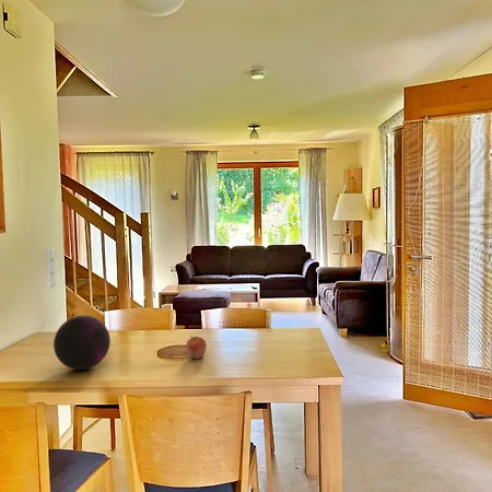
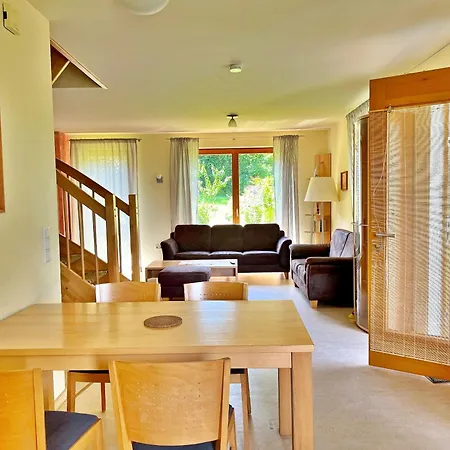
- fruit (196, 345)
- decorative orb (82, 342)
